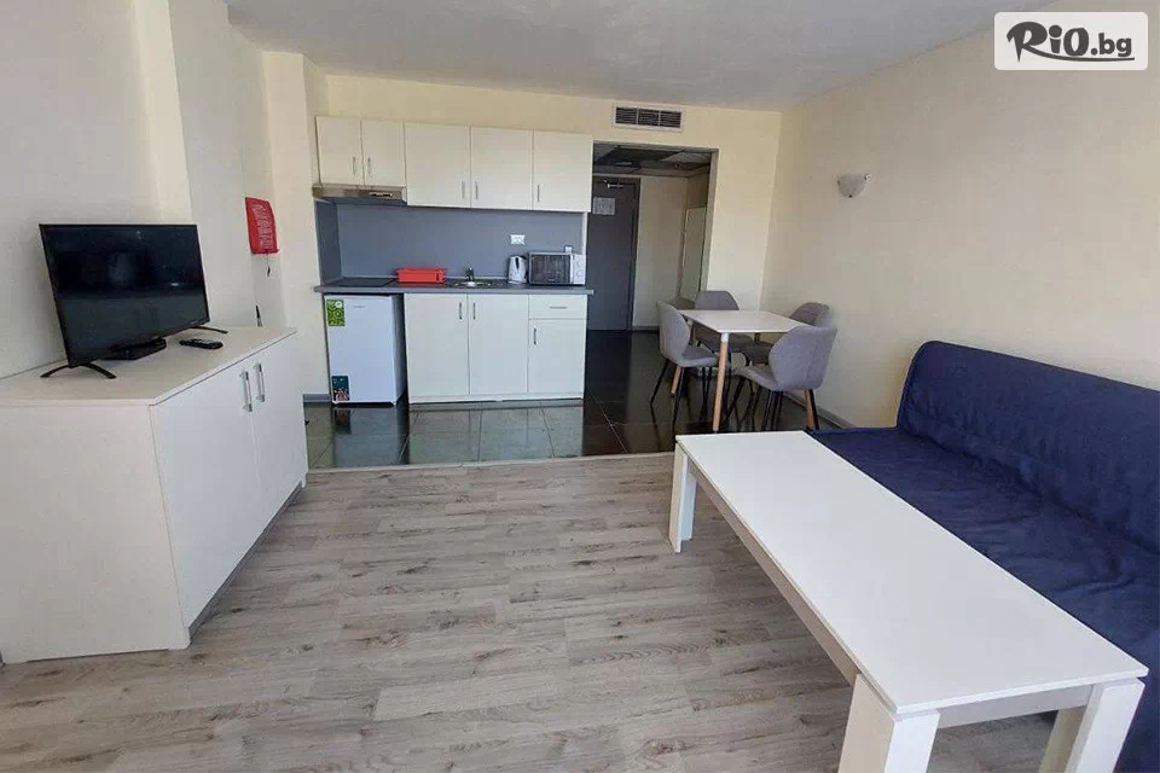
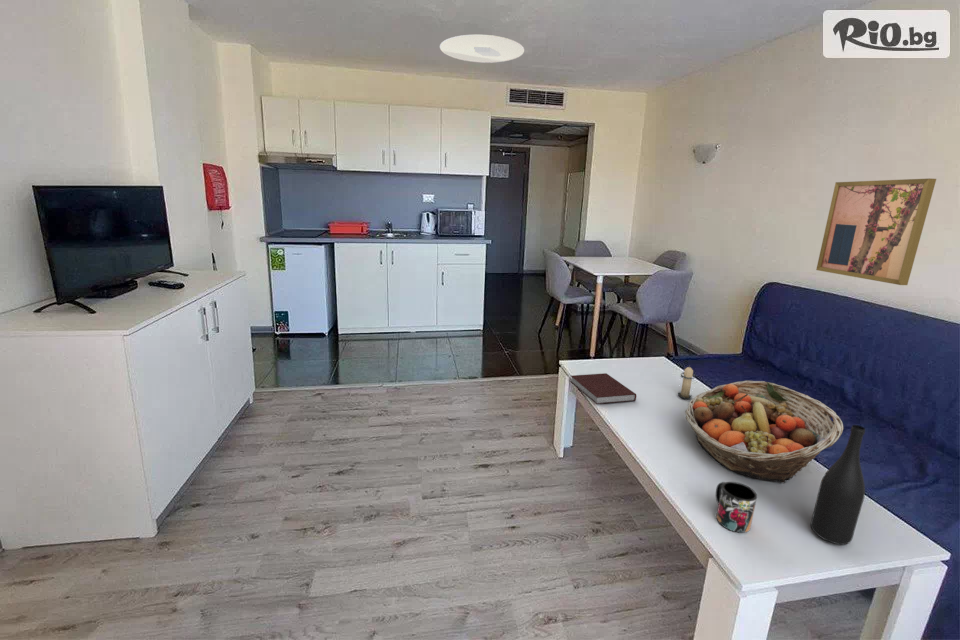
+ notebook (601, 387)
+ mug (731, 502)
+ ceiling light (482, 45)
+ fruit basket (755, 425)
+ wine bottle (843, 483)
+ wall art (868, 230)
+ candle (687, 381)
